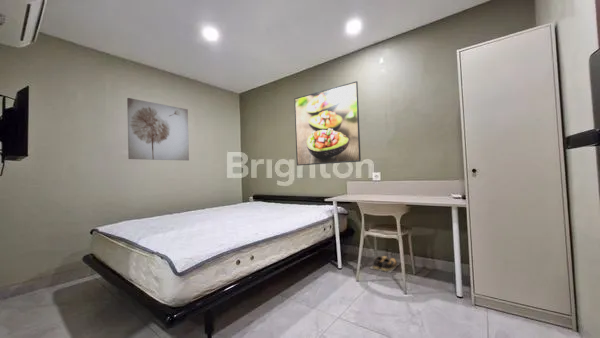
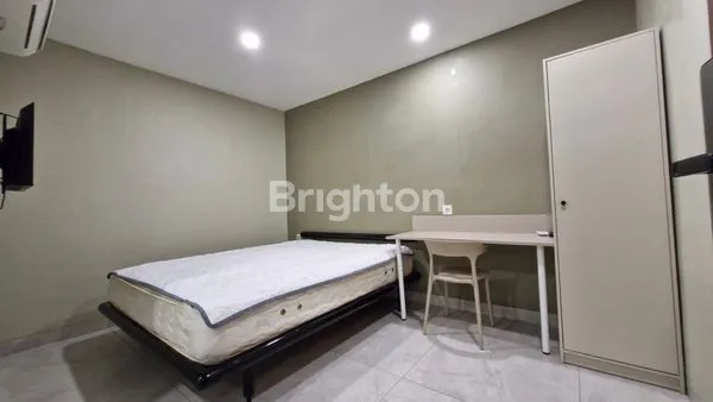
- shoes (384, 261)
- wall art (160, 131)
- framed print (324, 127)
